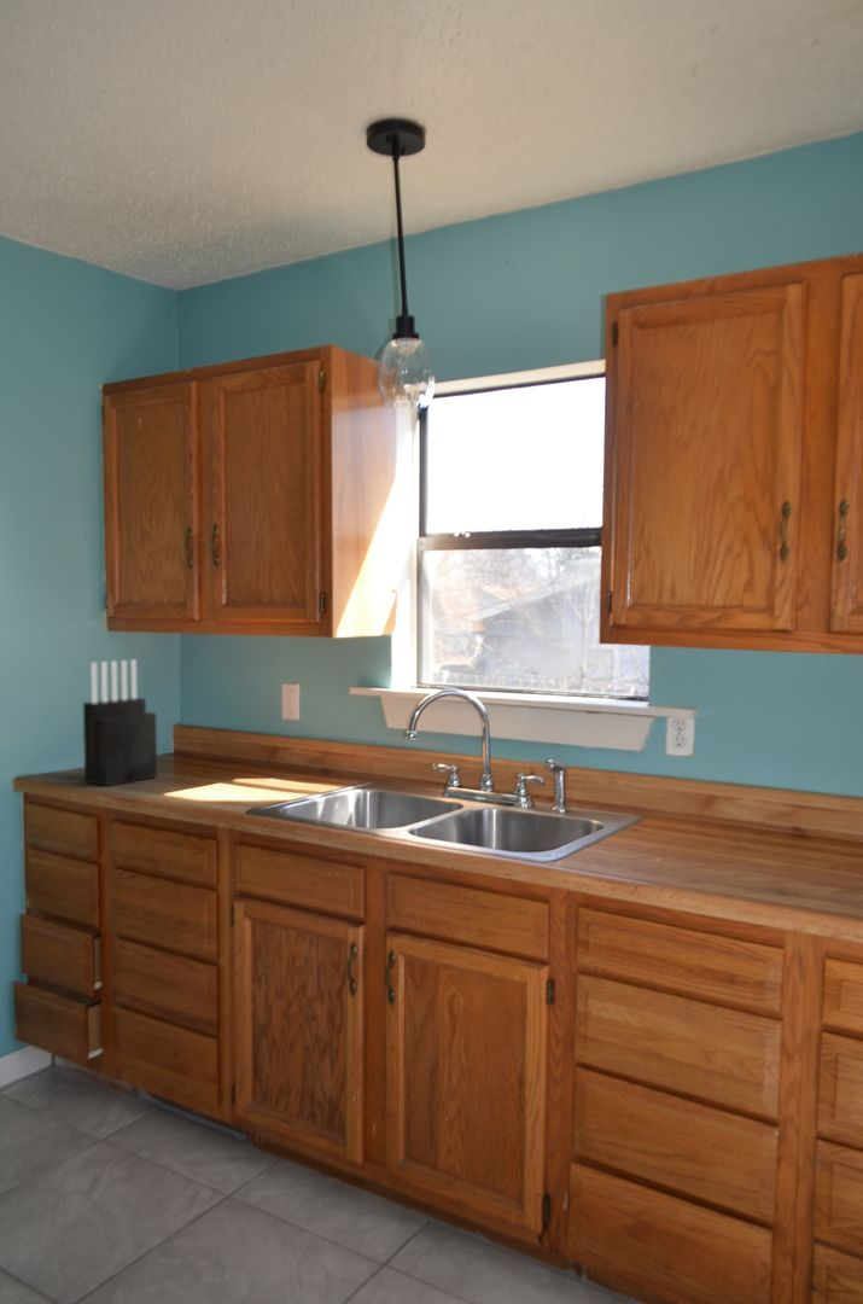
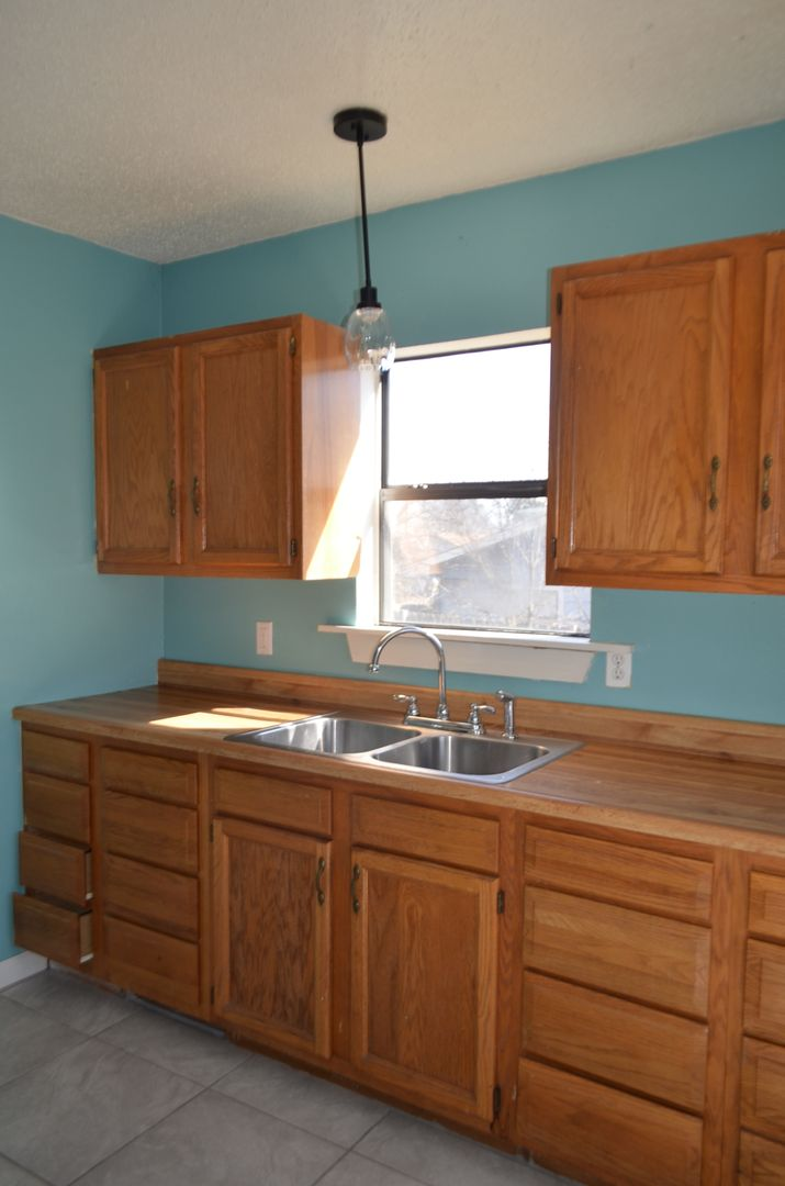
- knife block (122, 721)
